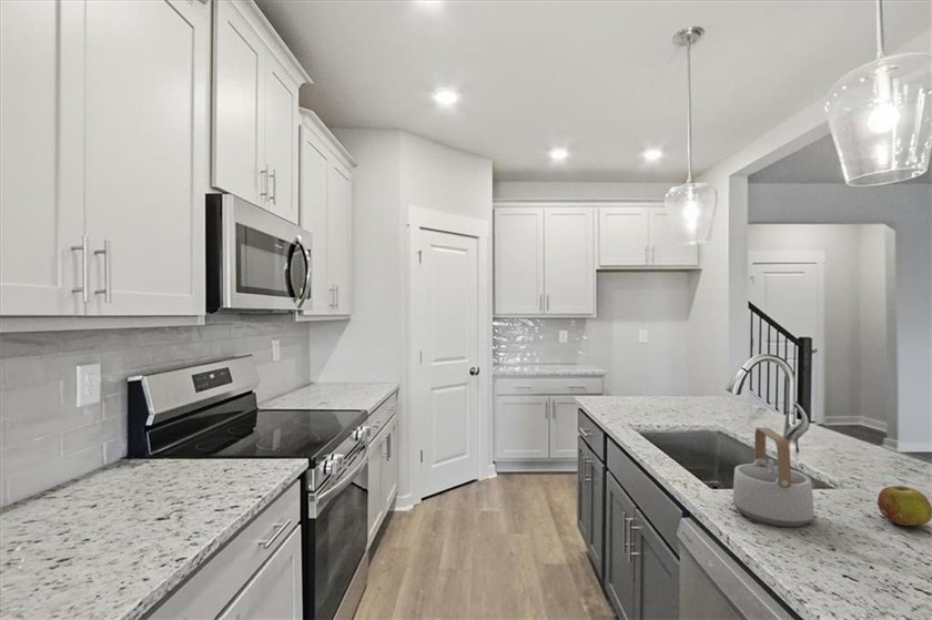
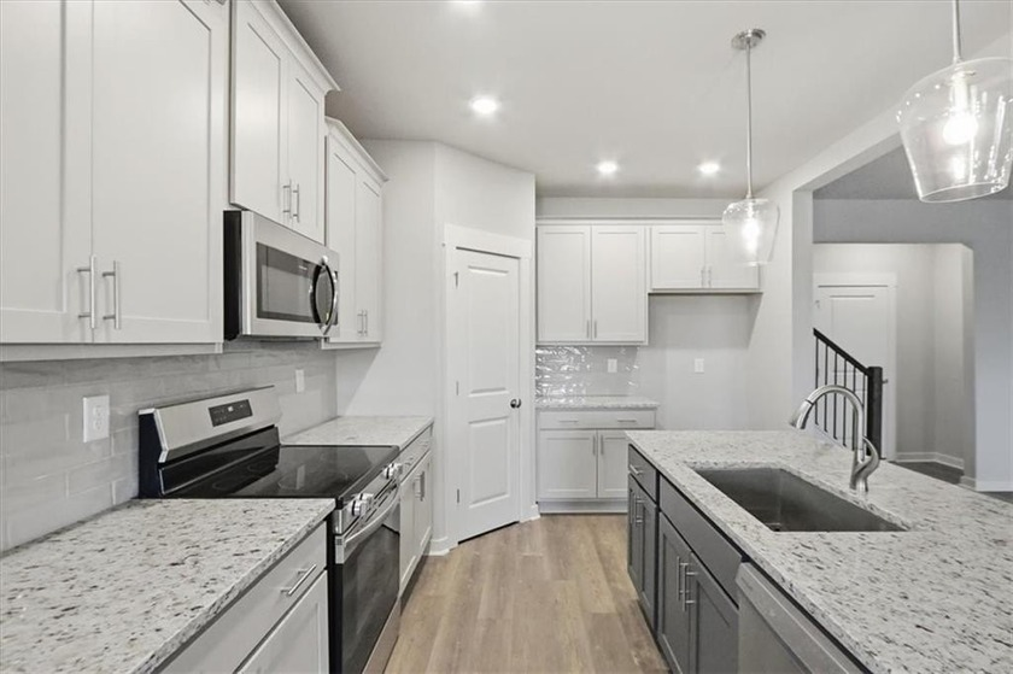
- teapot (769, 470)
- fruit (904, 505)
